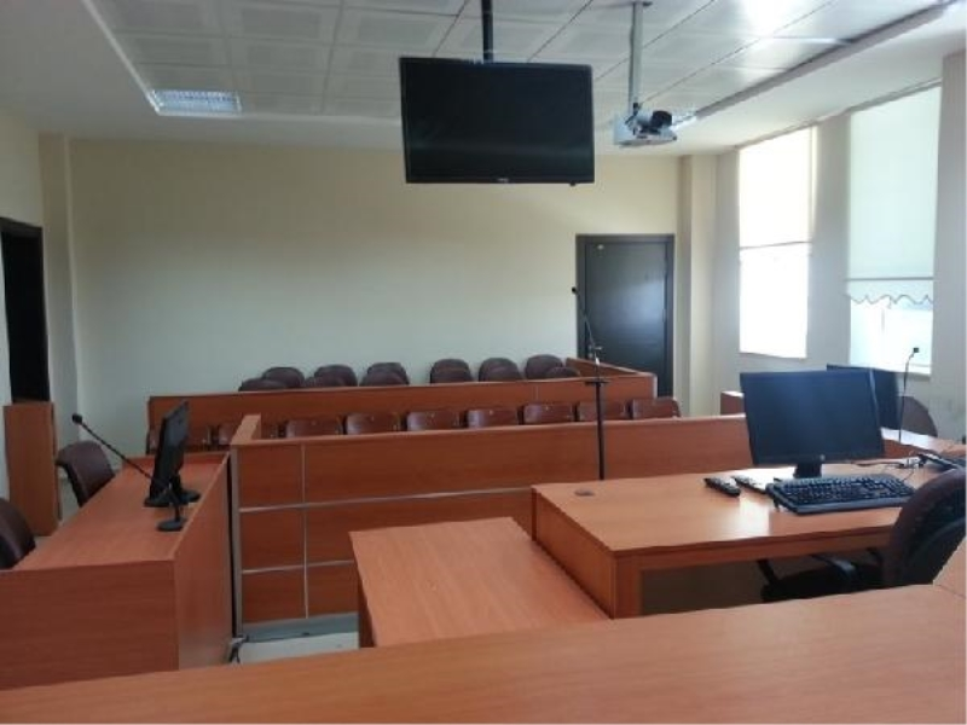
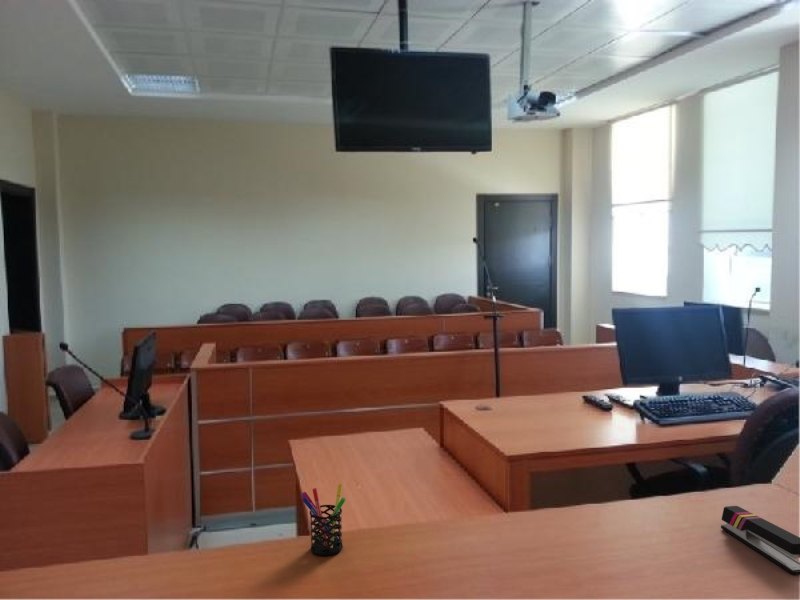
+ pen holder (327, 517)
+ stapler (762, 534)
